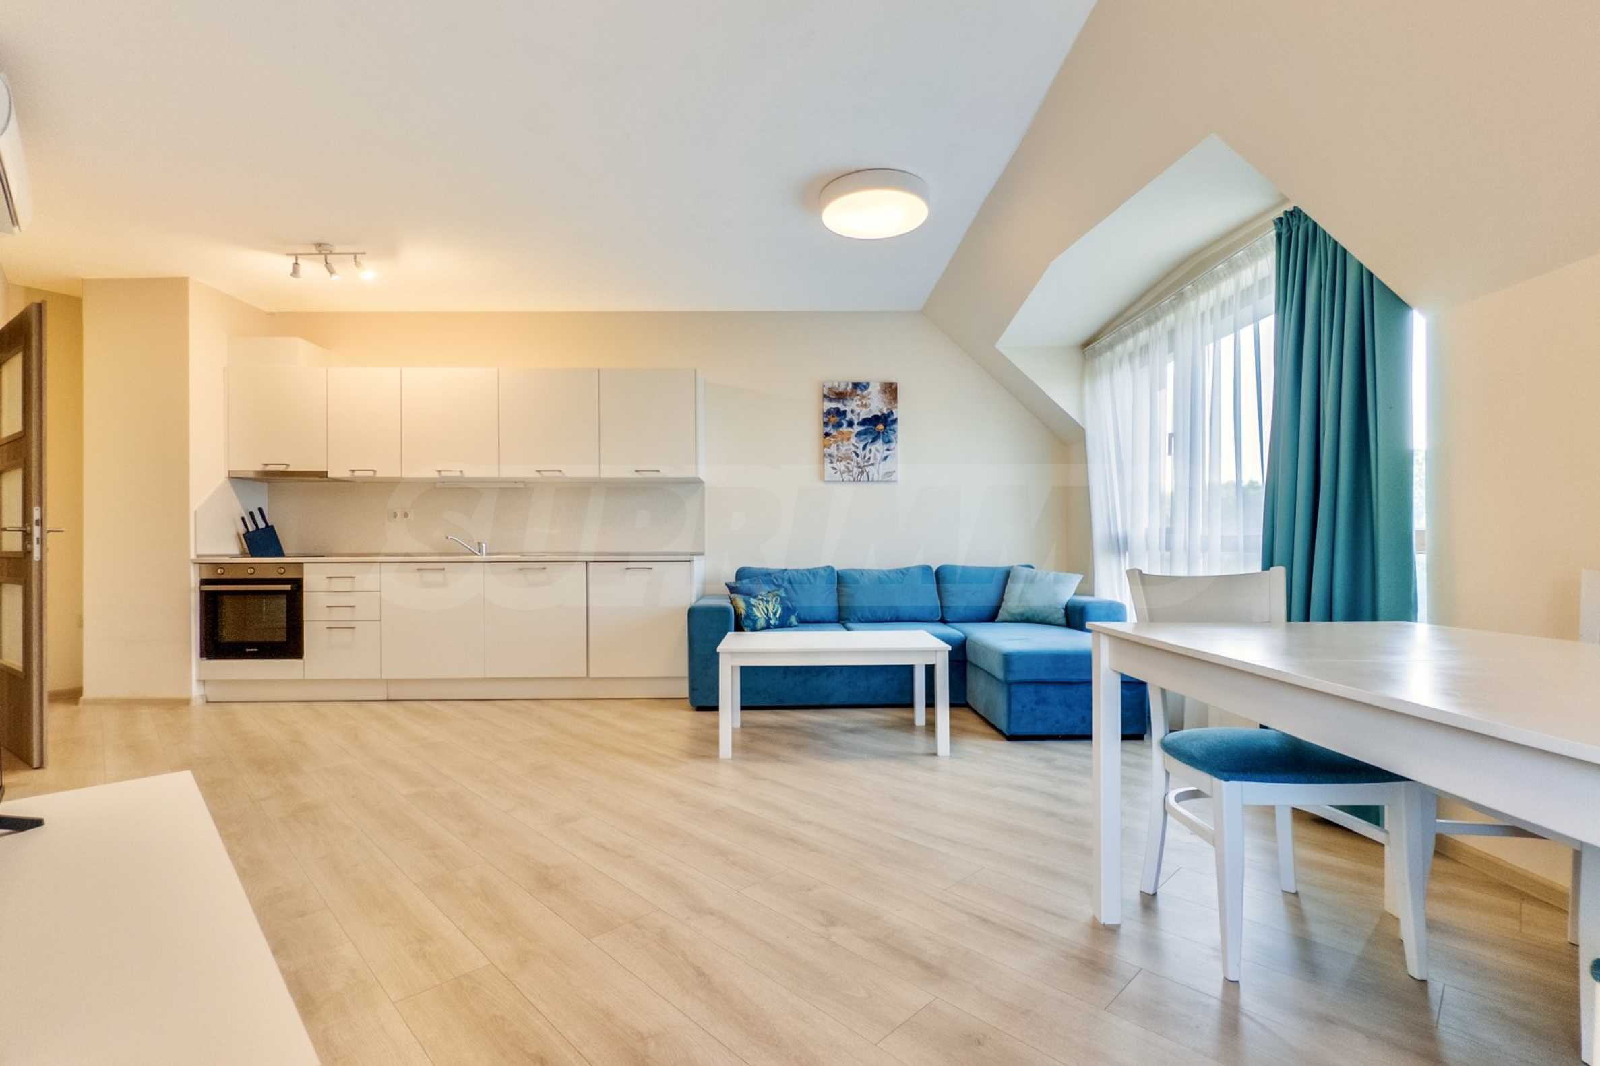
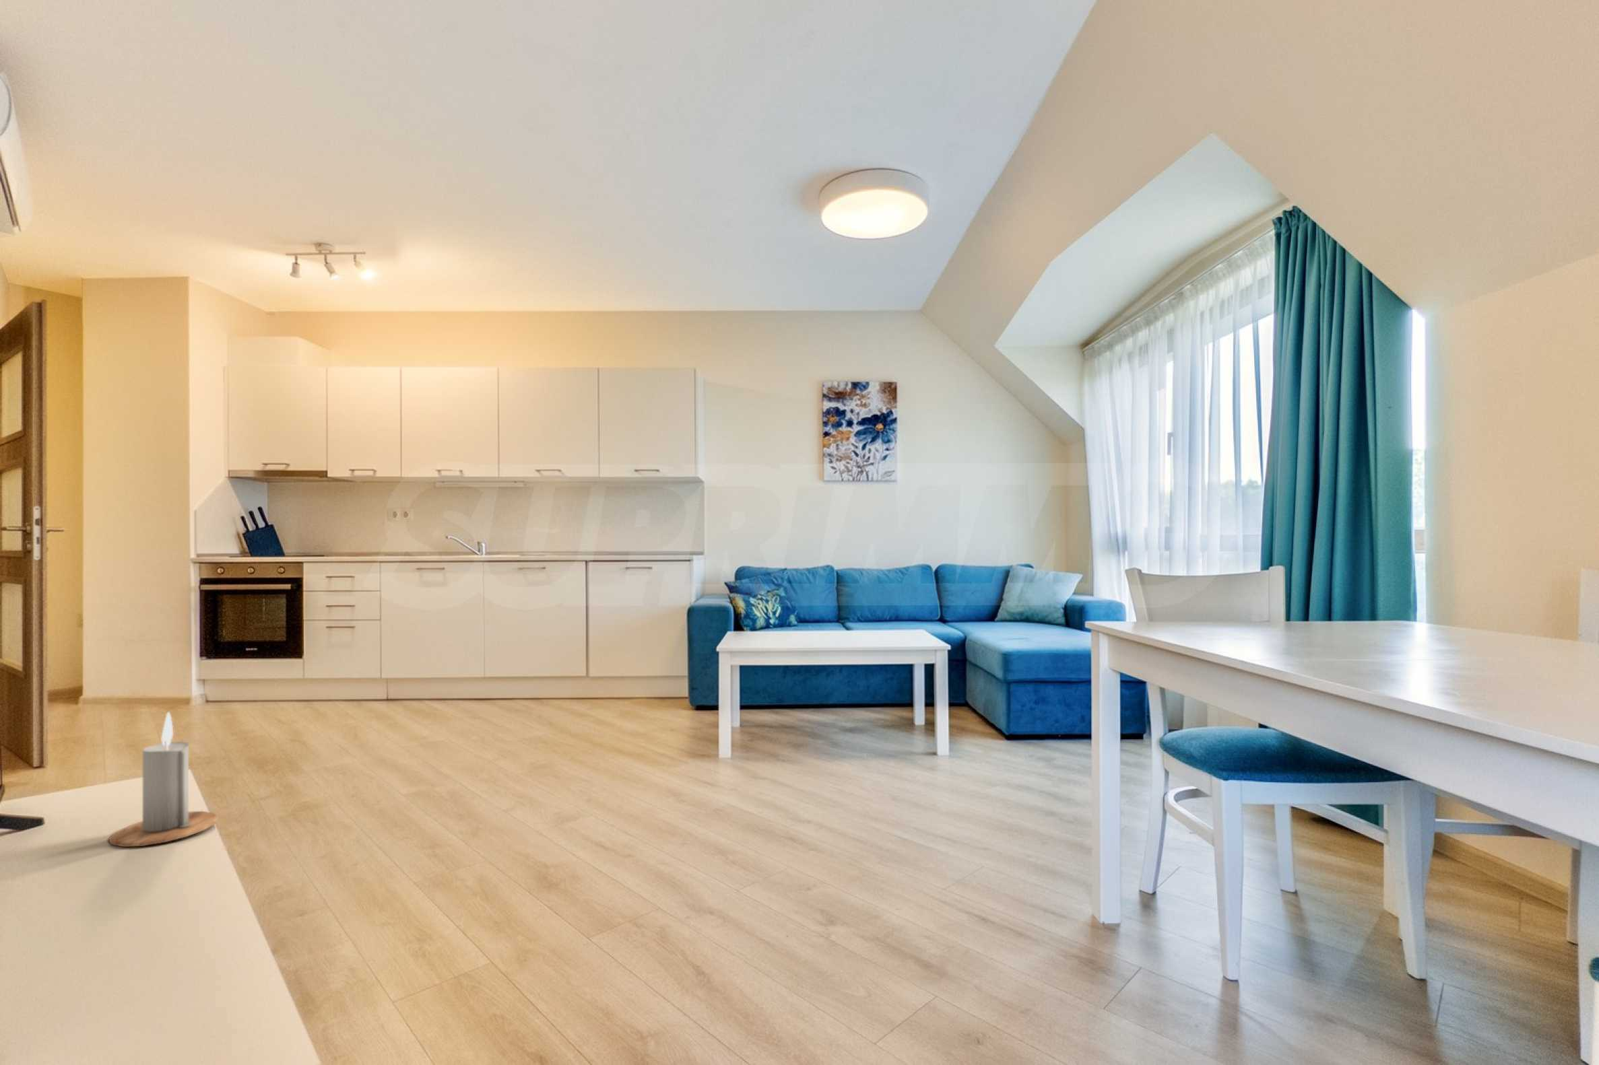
+ candle (165, 770)
